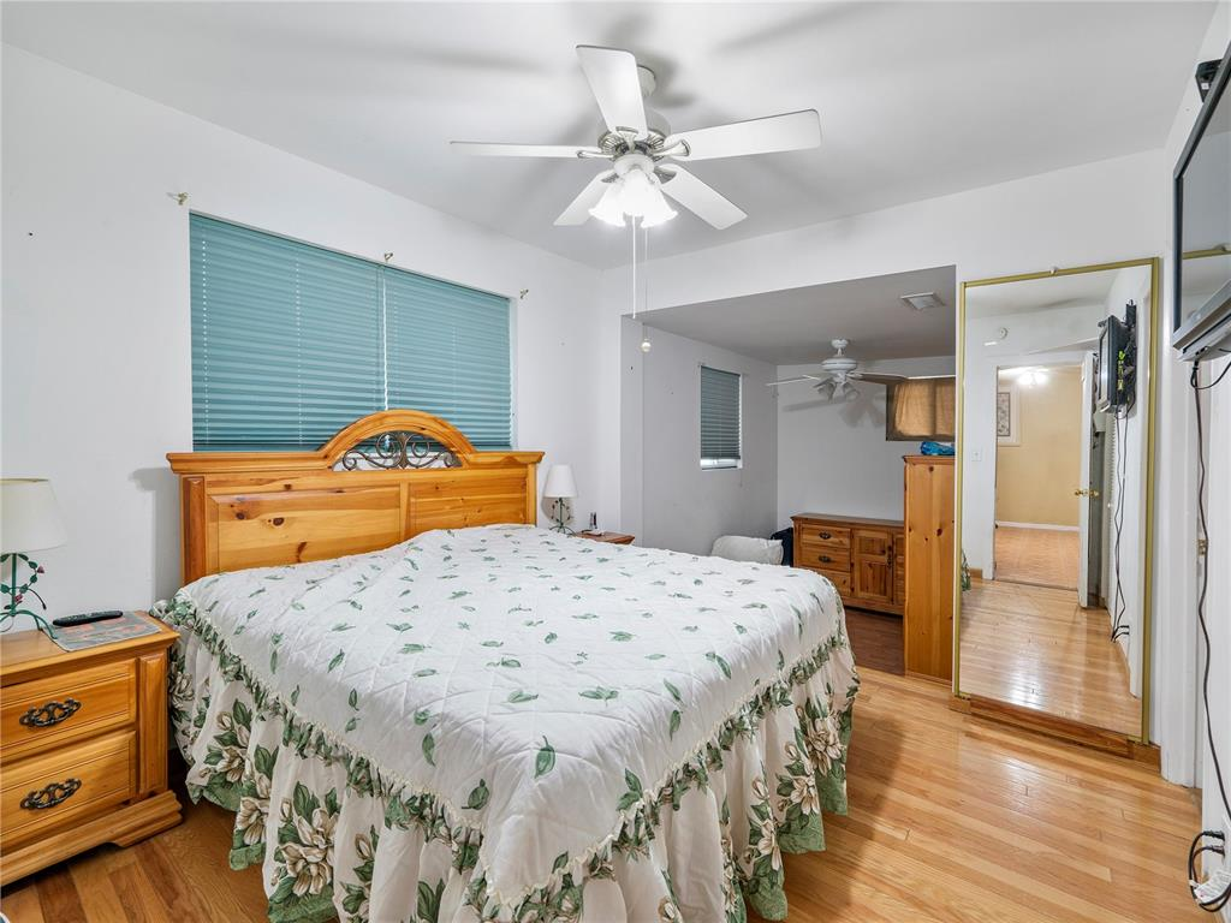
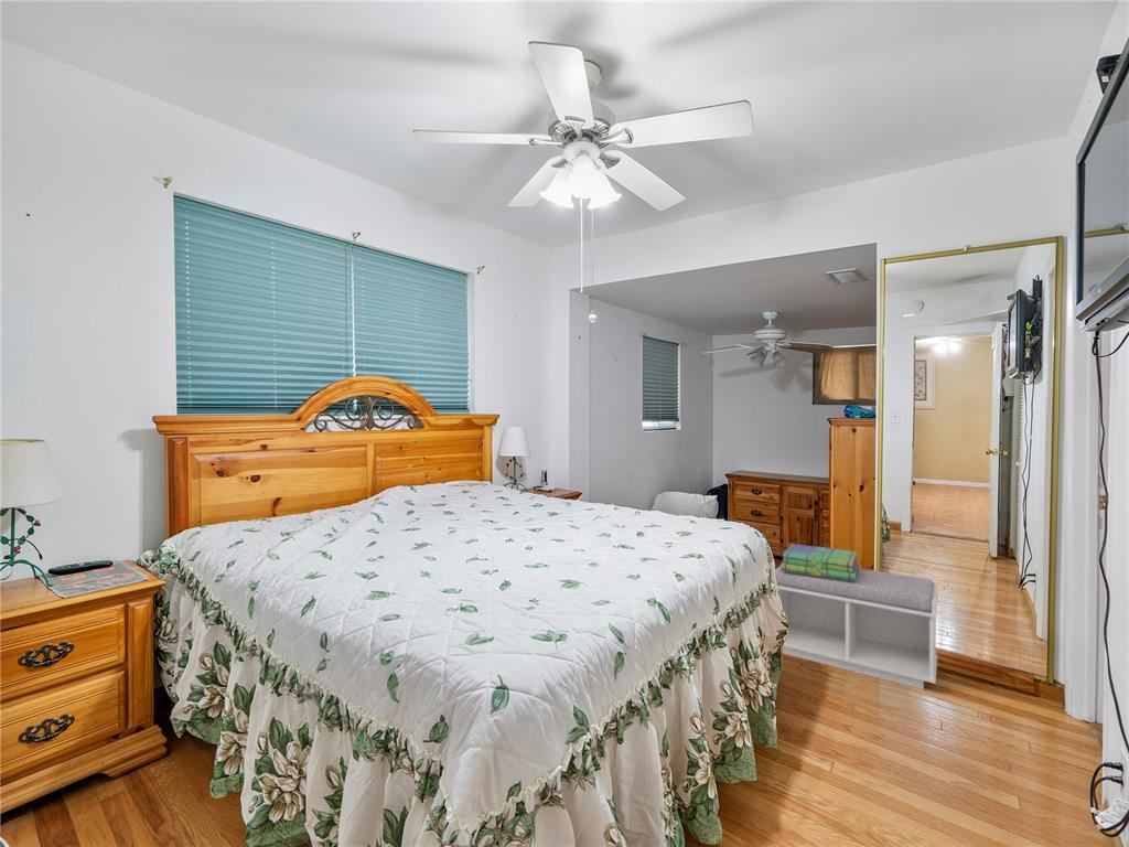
+ stack of books (820, 560)
+ bench (851, 615)
